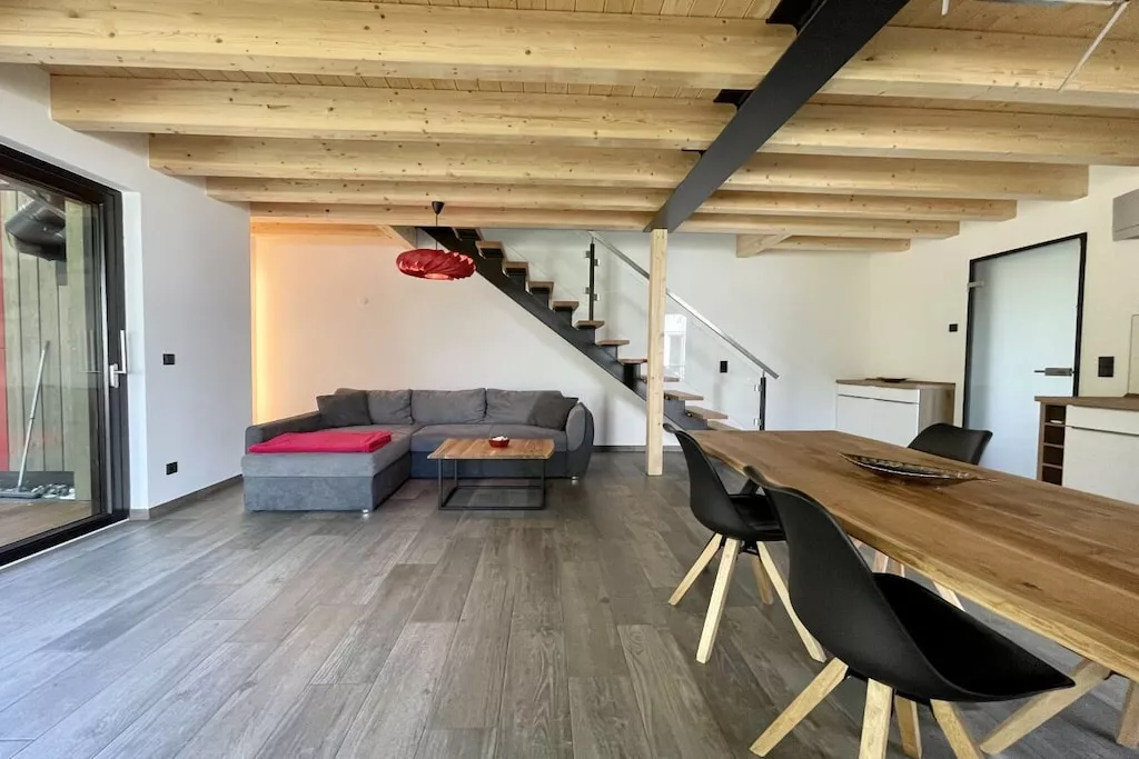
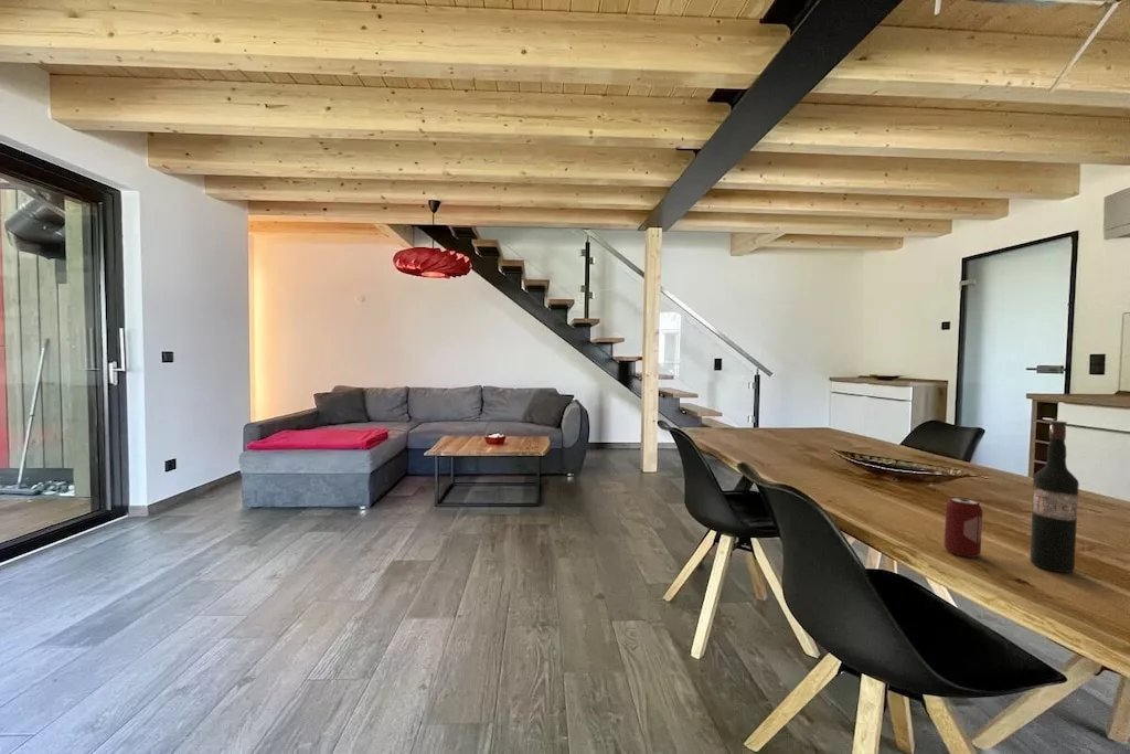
+ beverage can (962, 524)
+ wine bottle (1055, 493)
